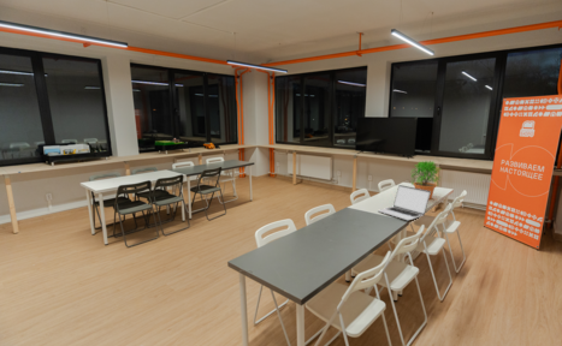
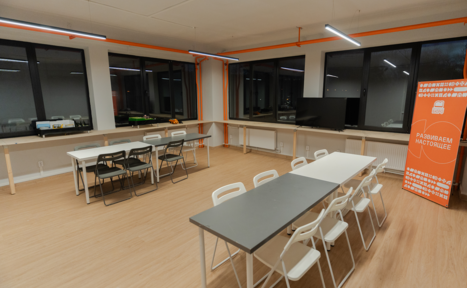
- potted plant (424, 178)
- laptop (403, 201)
